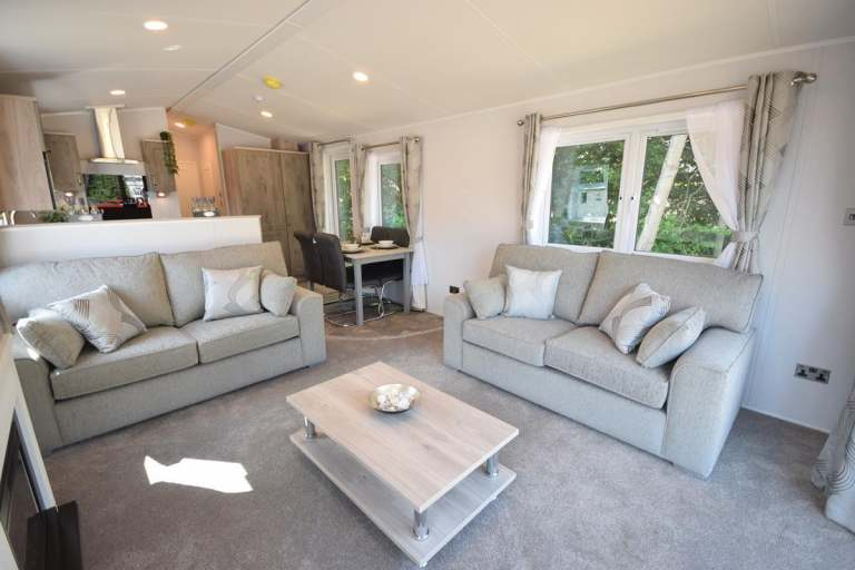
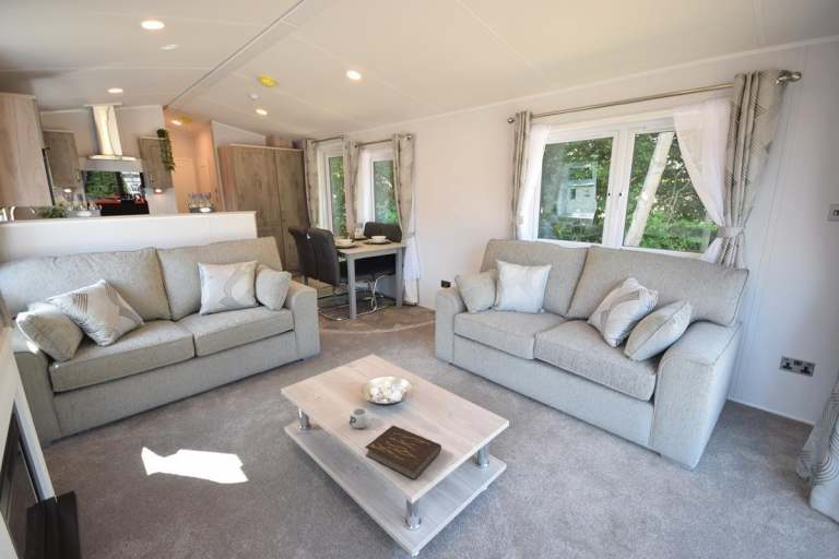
+ book (403, 449)
+ mug (362, 418)
